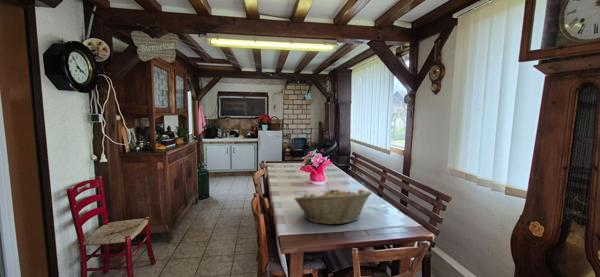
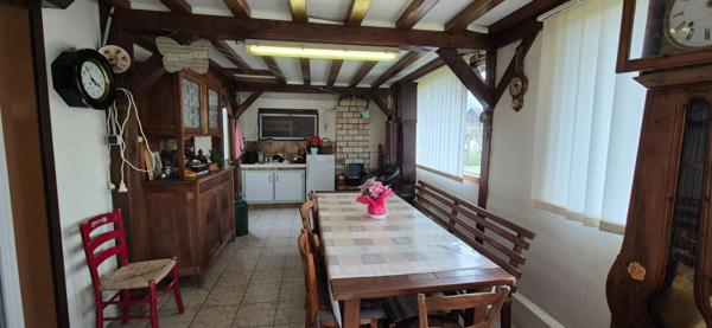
- fruit basket (332, 201)
